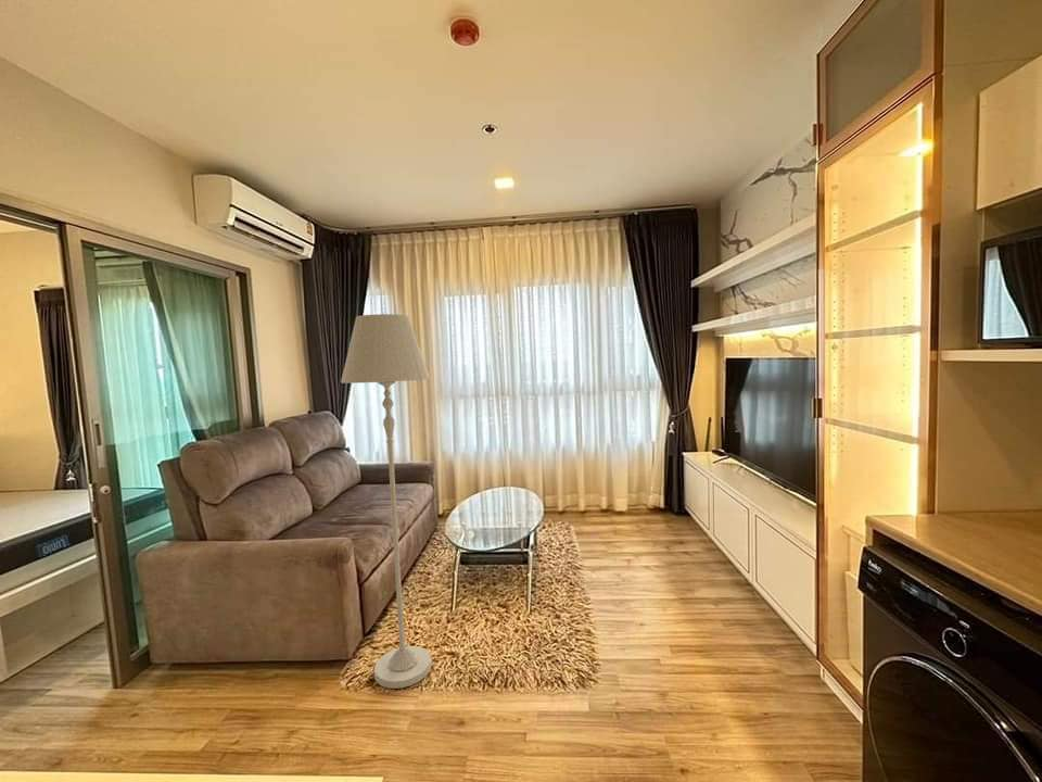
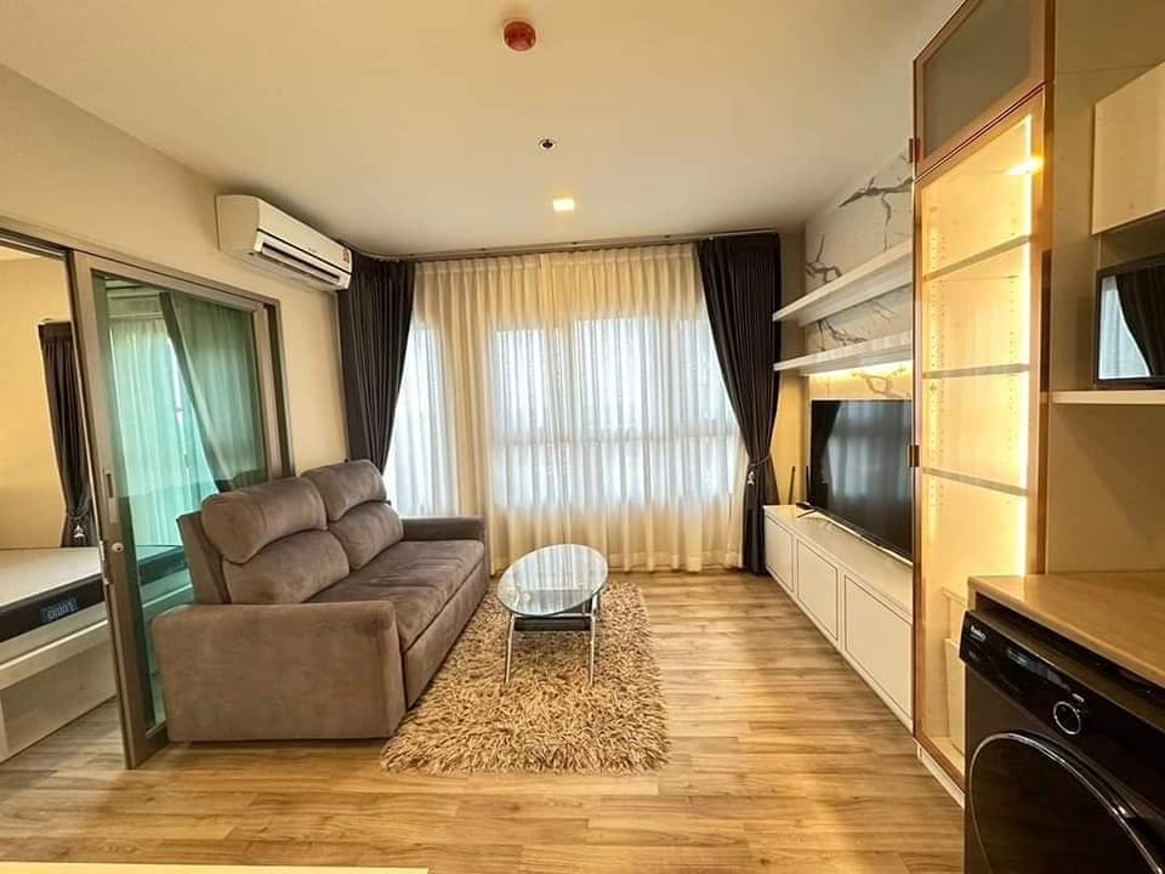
- floor lamp (393, 496)
